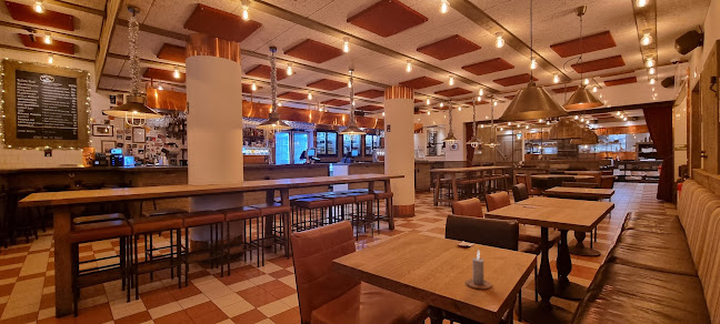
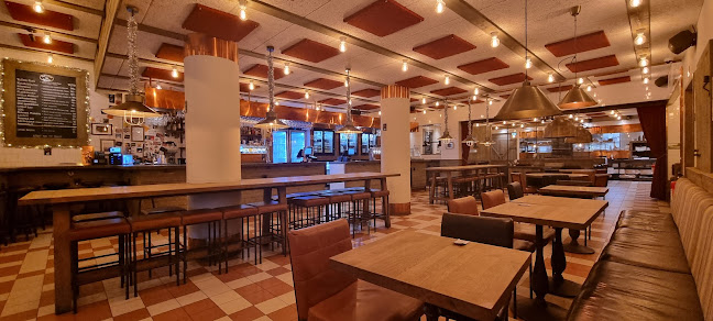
- candle (478, 266)
